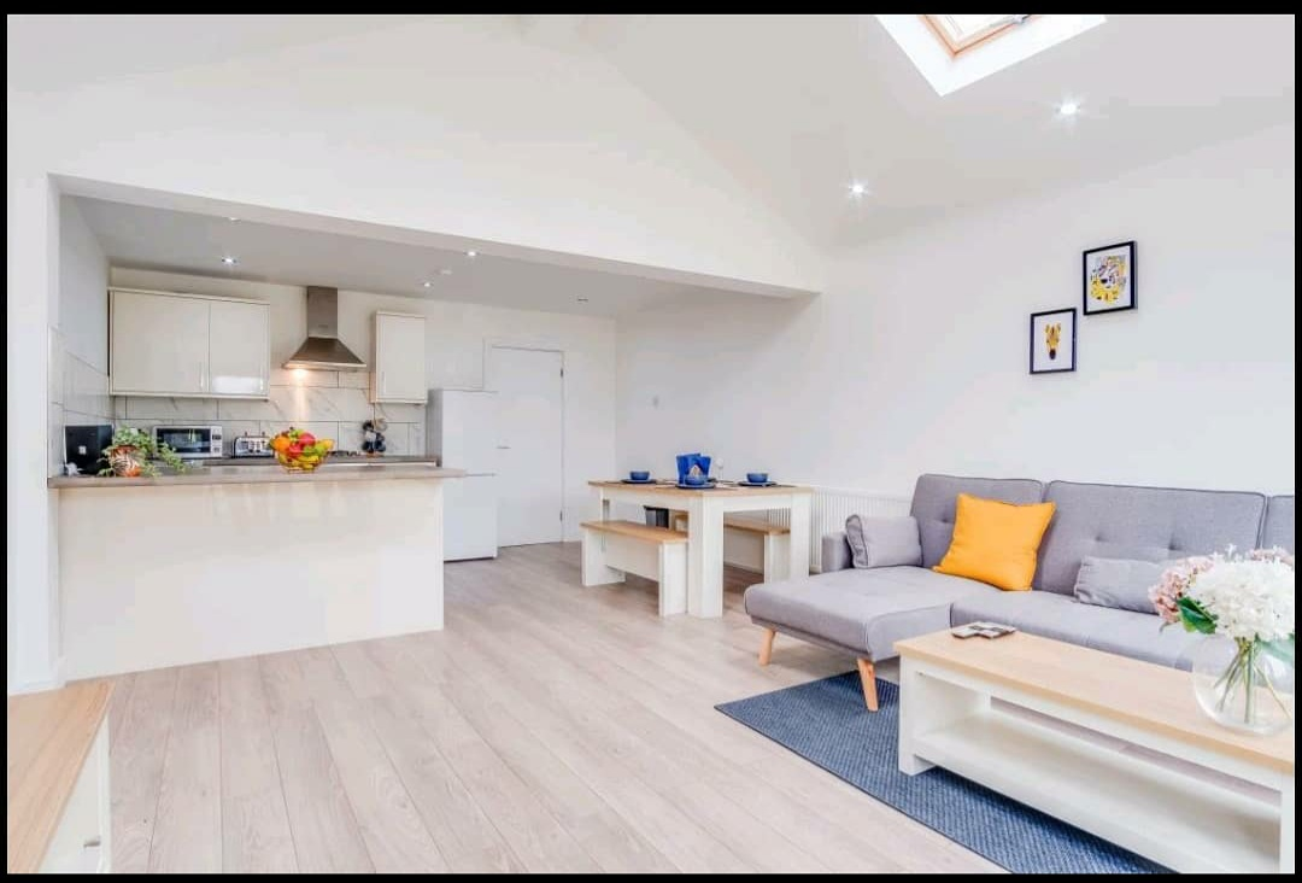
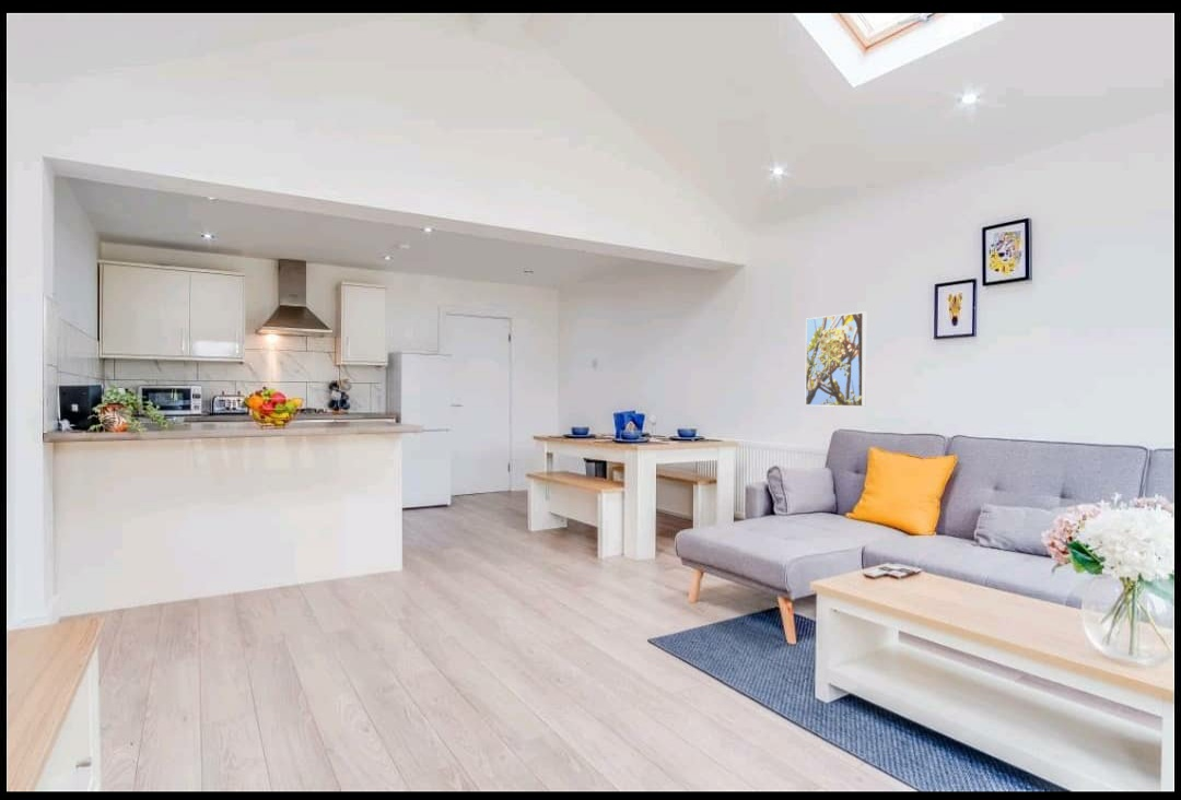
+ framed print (834, 361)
